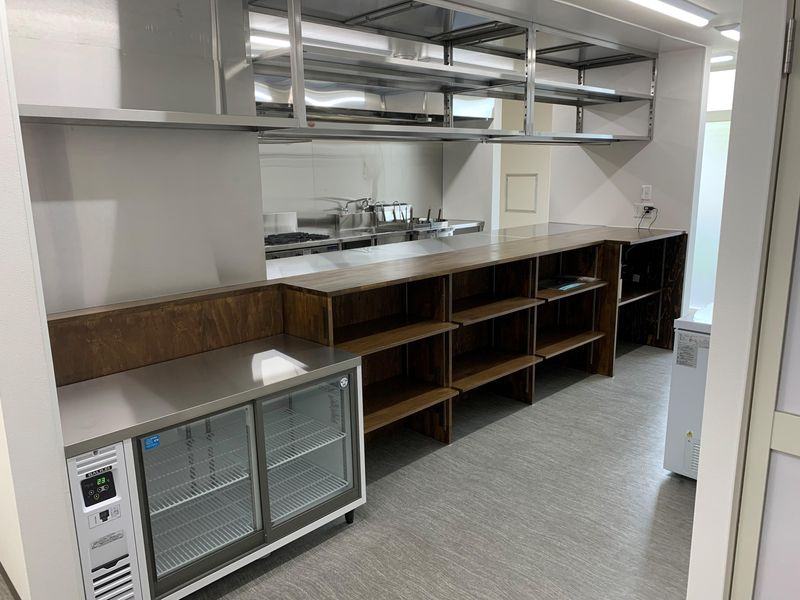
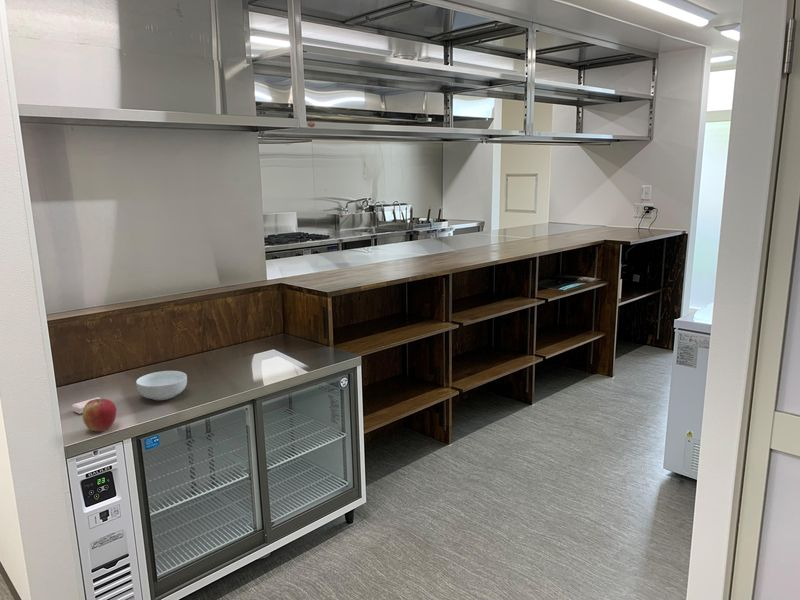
+ soap bar (86, 403)
+ apple (99, 414)
+ cereal bowl (162, 387)
